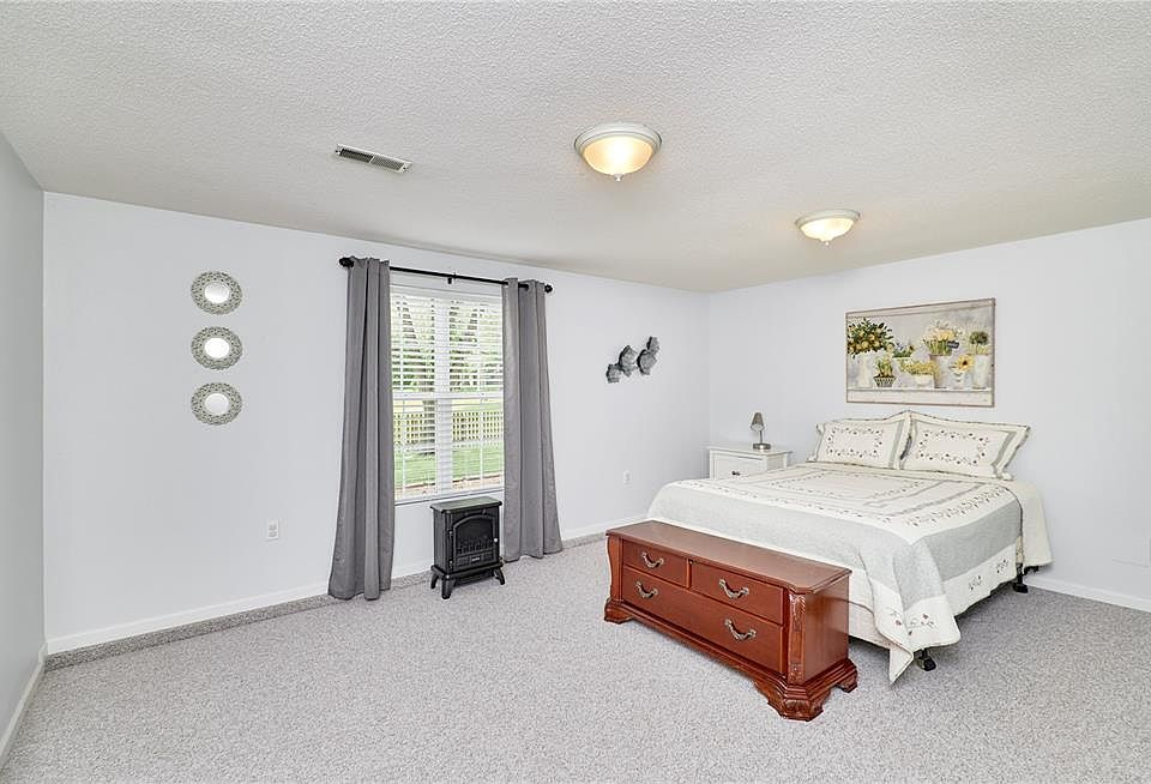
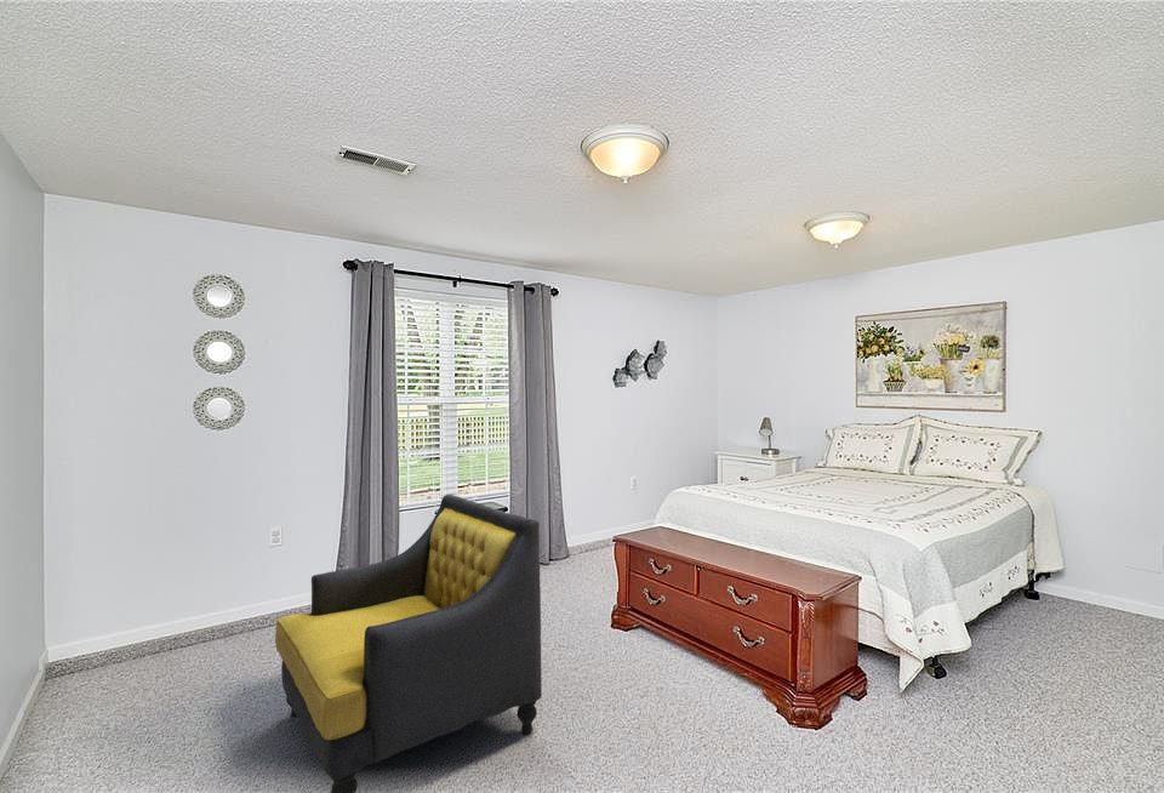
+ armchair (405, 618)
